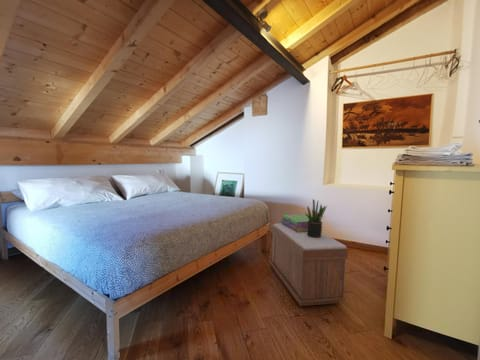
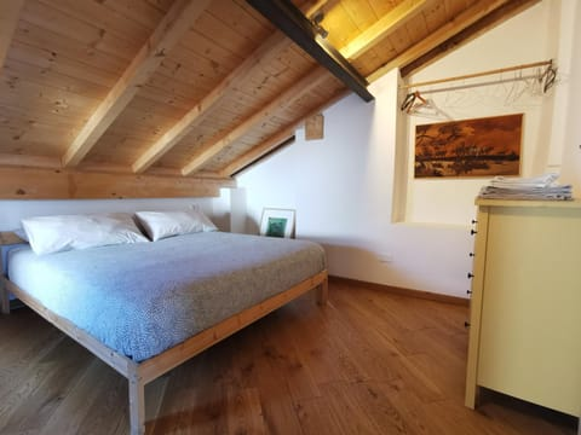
- bench (302, 257)
- potted plant (316, 217)
- stack of books (300, 222)
